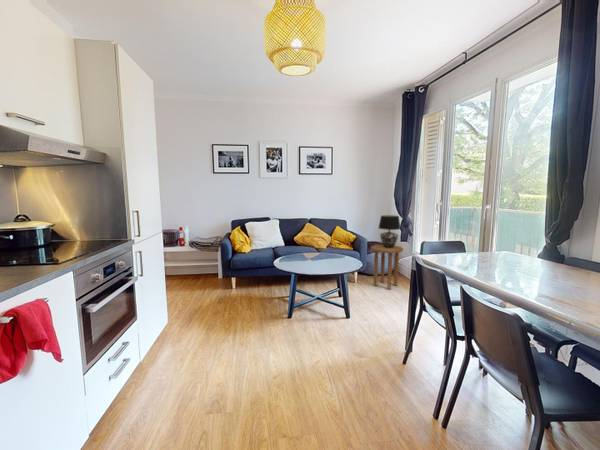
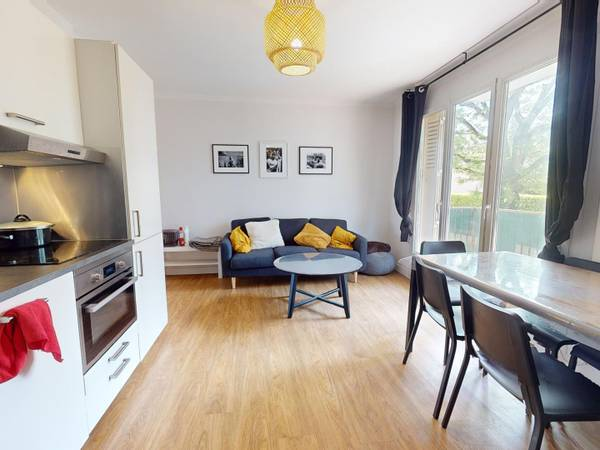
- side table (388, 266)
- table lamp (389, 231)
